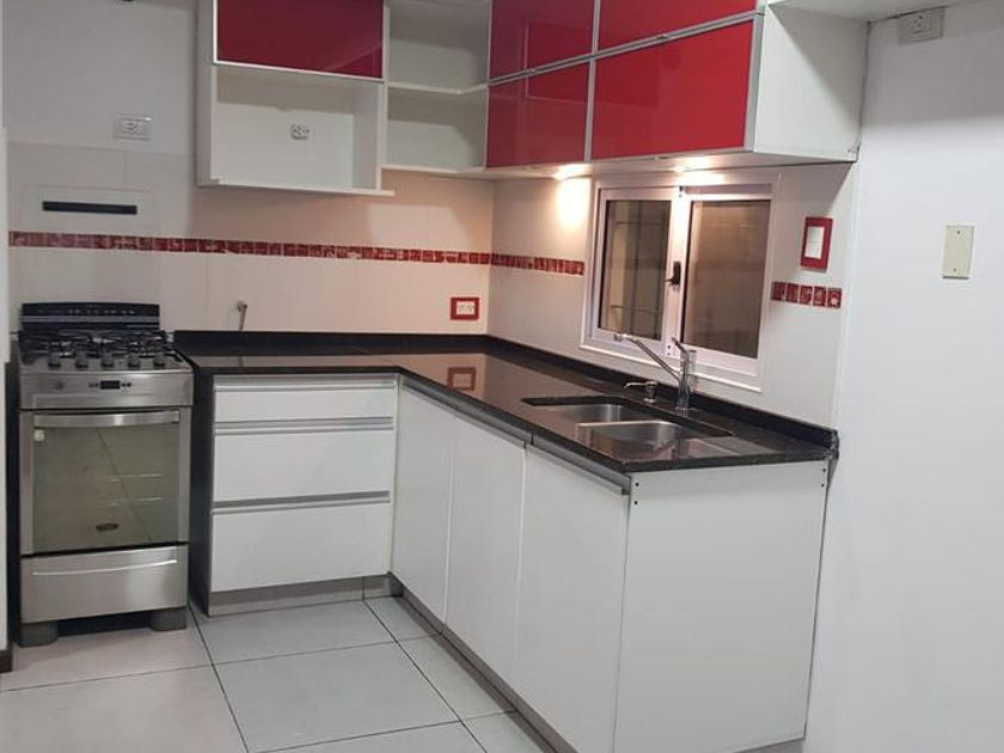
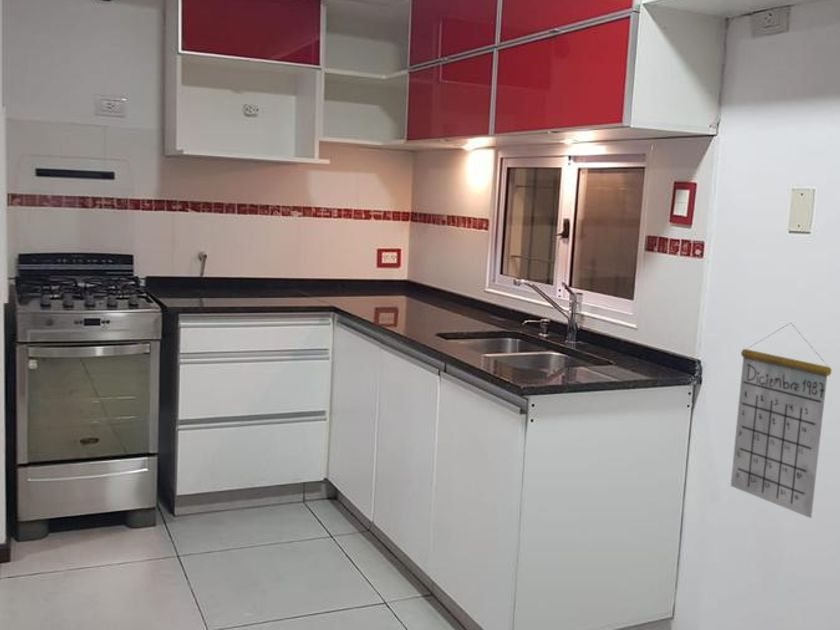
+ calendar (778, 413)
